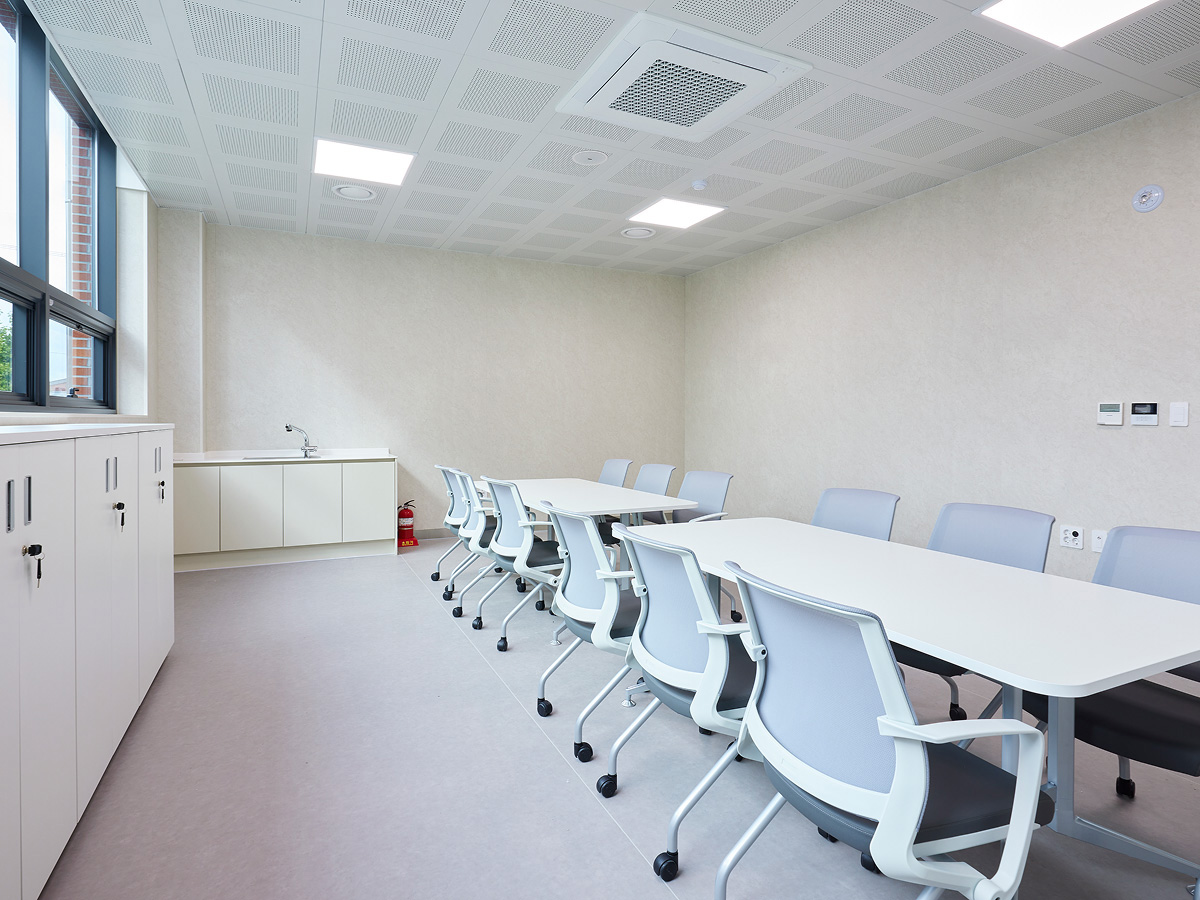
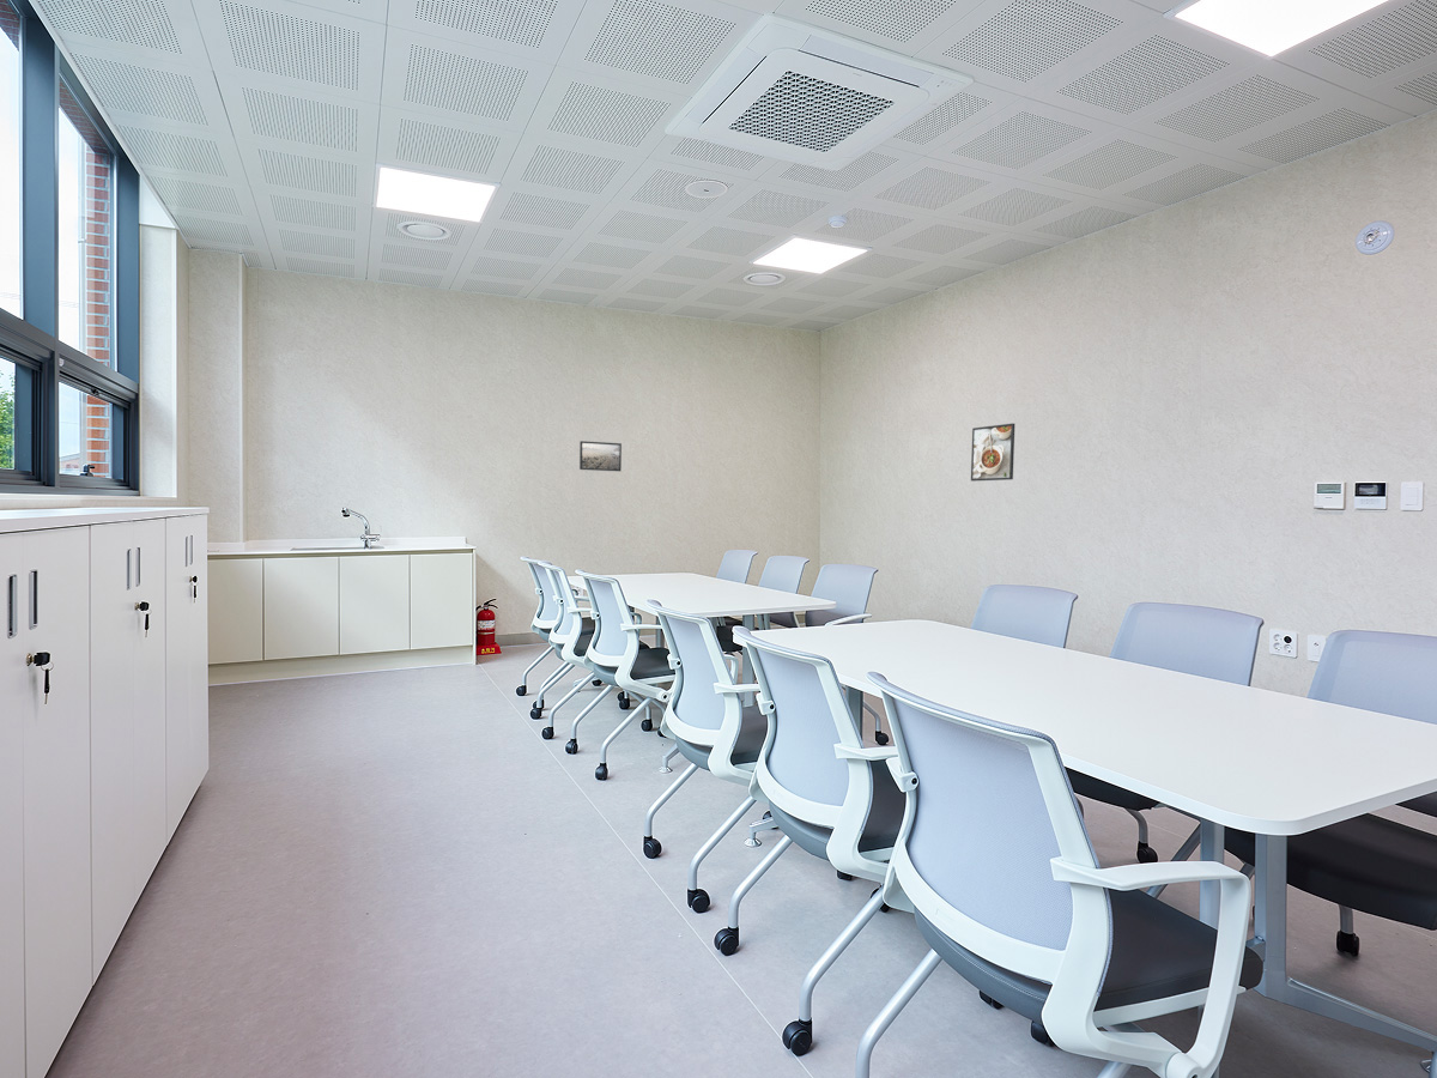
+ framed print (992, 453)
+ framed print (600, 456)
